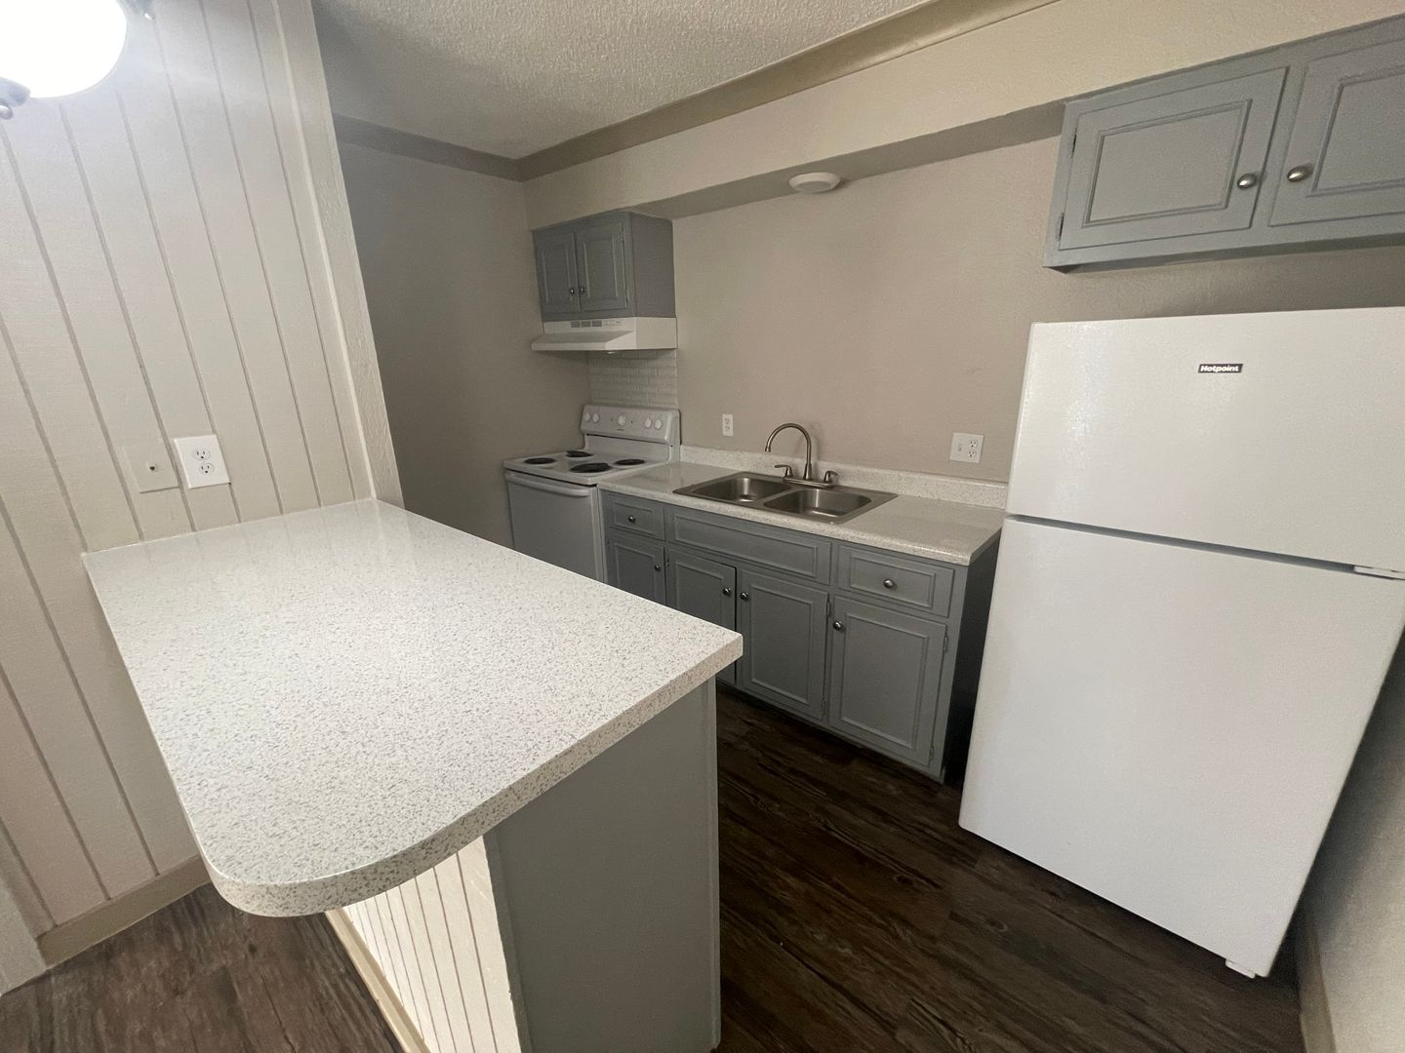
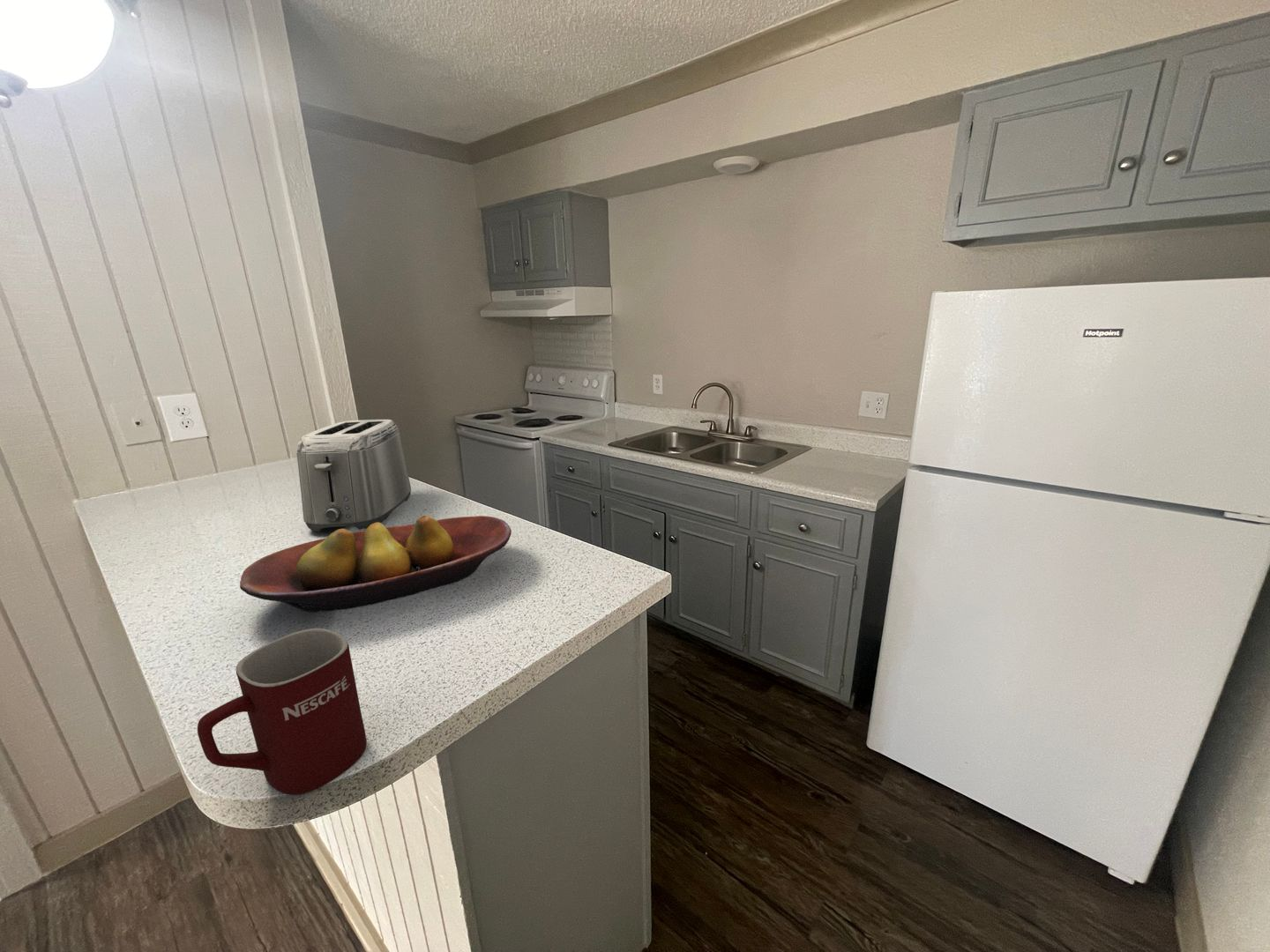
+ fruit bowl (389, 552)
+ mug (285, 719)
+ toaster (359, 469)
